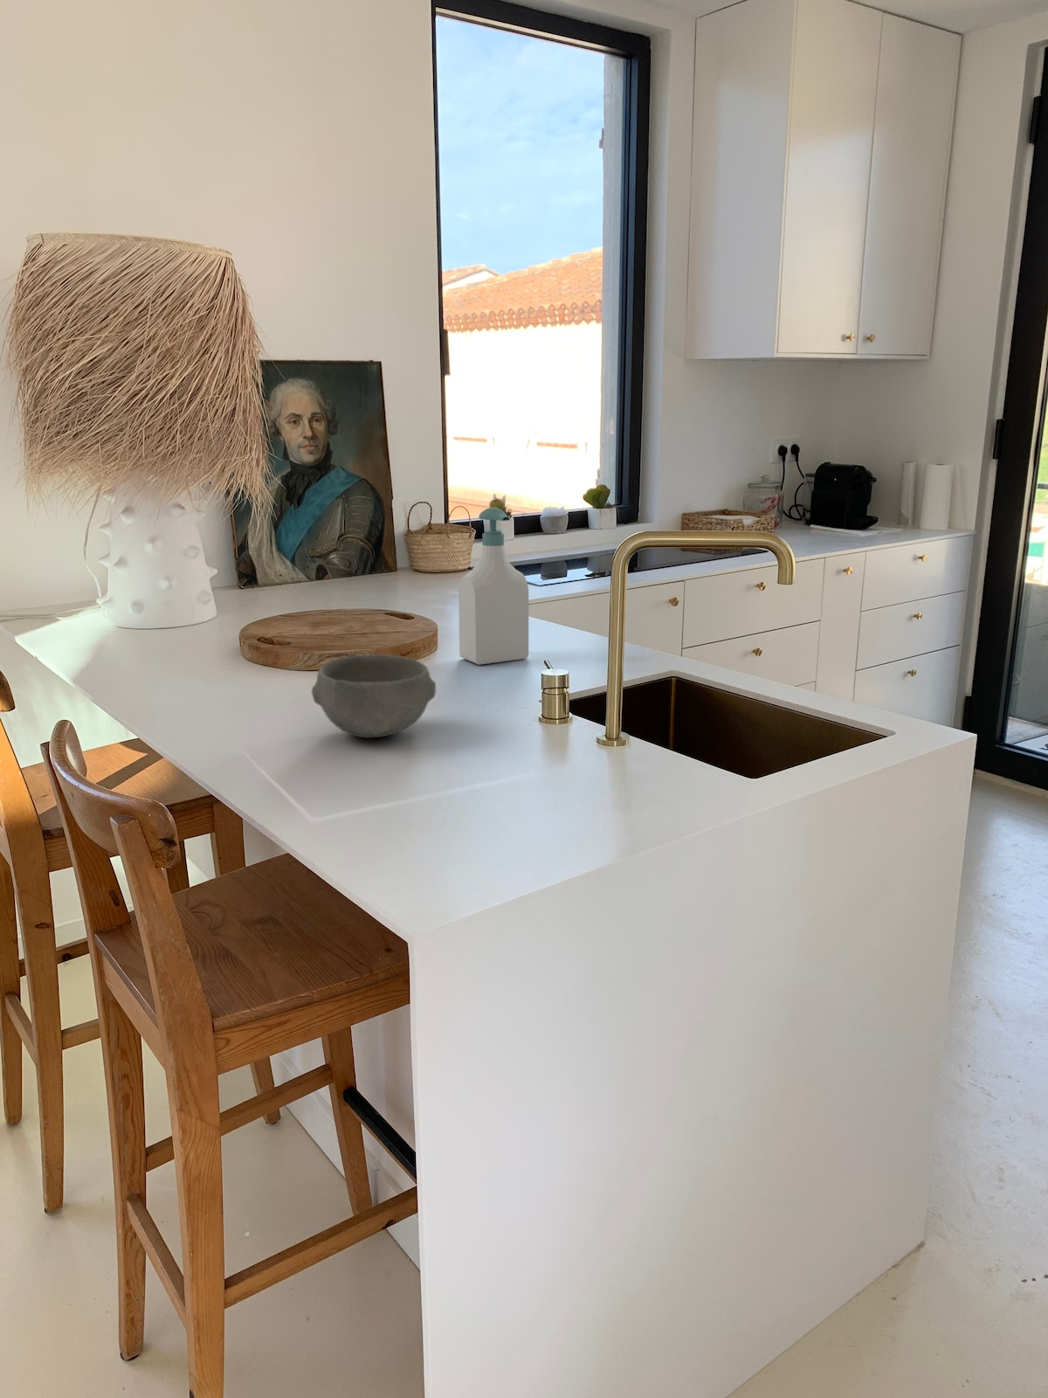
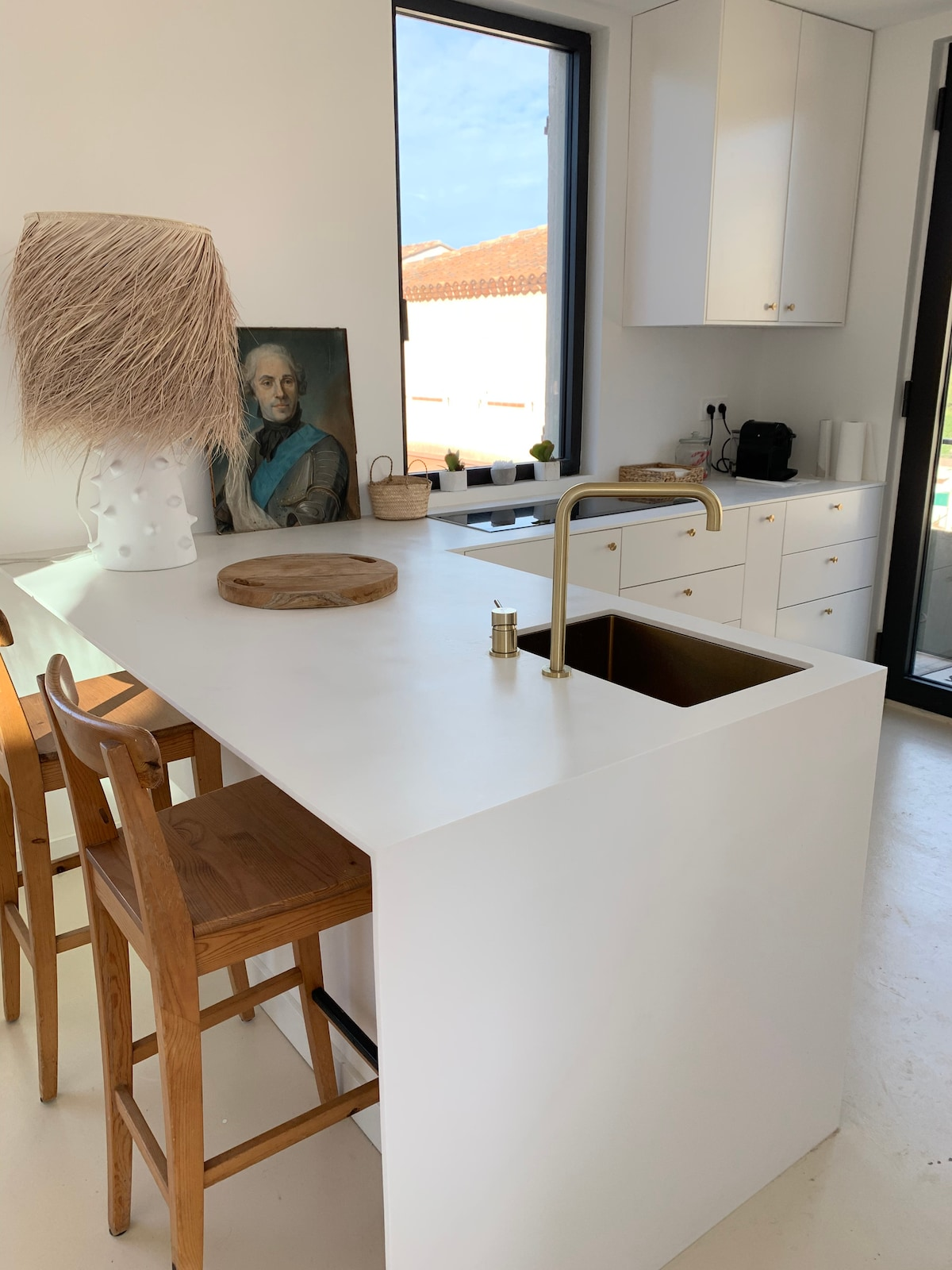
- bowl (374, 699)
- soap bottle (495, 585)
